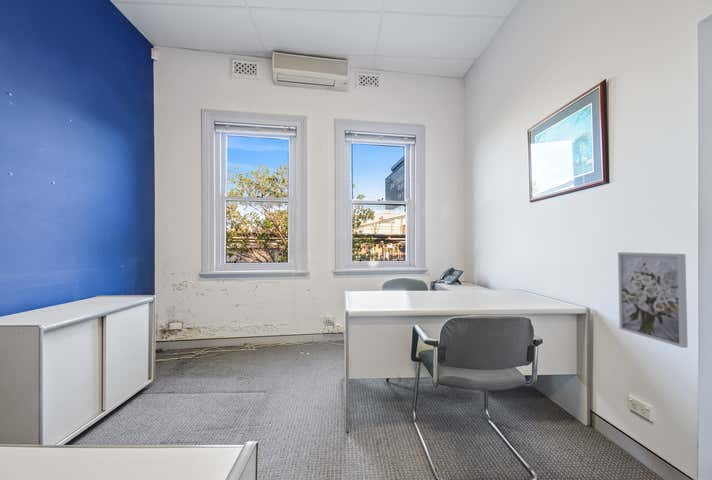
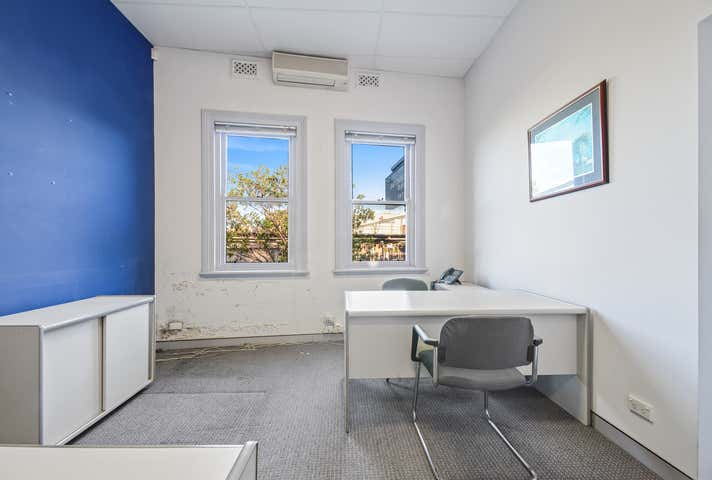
- wall art (649, 295)
